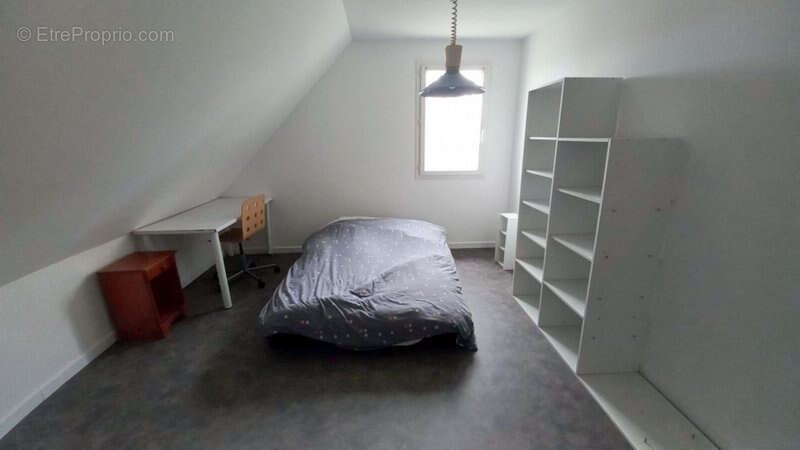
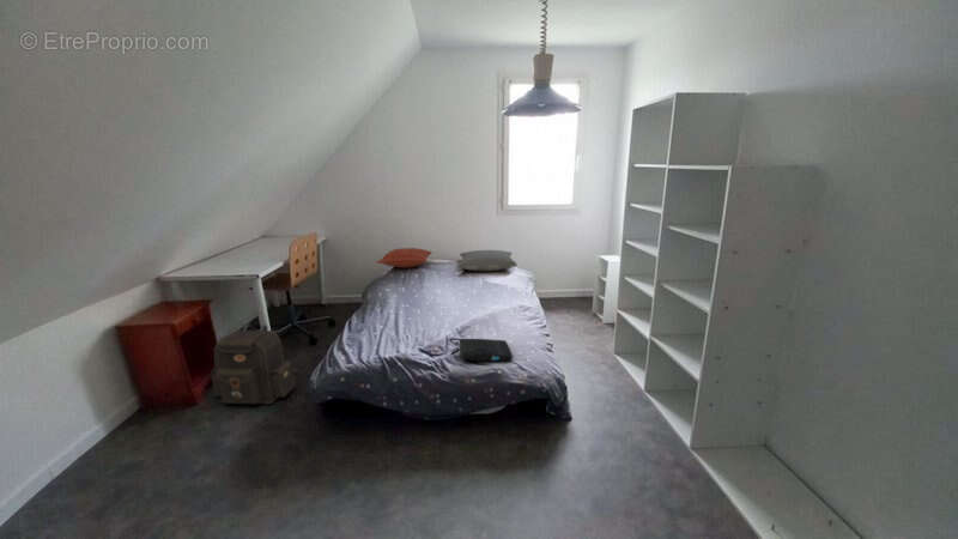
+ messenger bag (479, 349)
+ pillow (486, 259)
+ backpack (250, 363)
+ pillow (406, 256)
